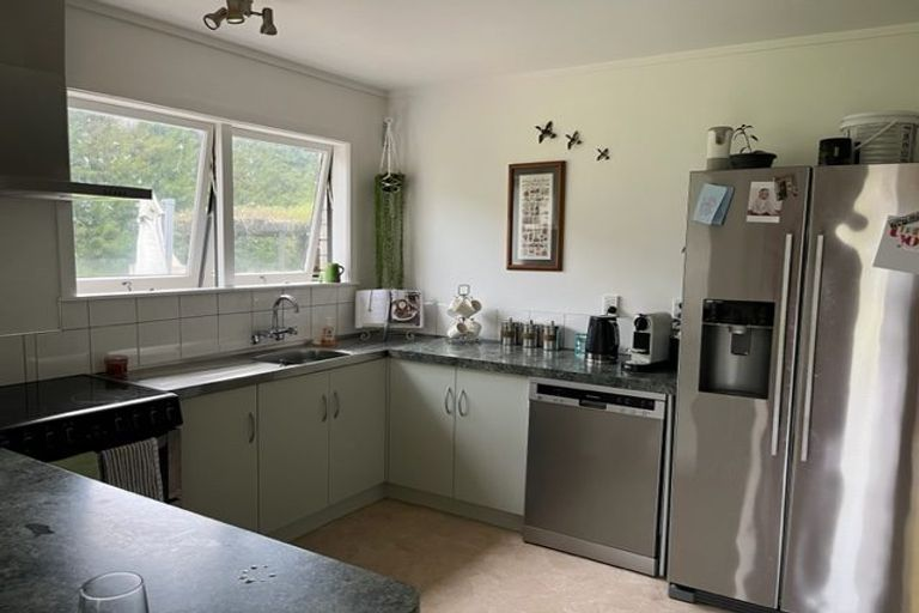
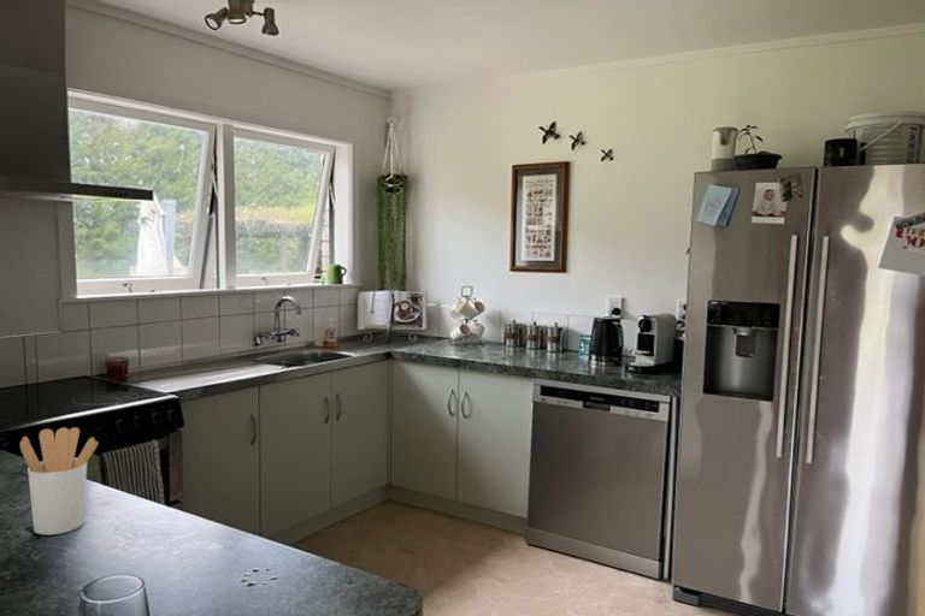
+ utensil holder (58, 476)
